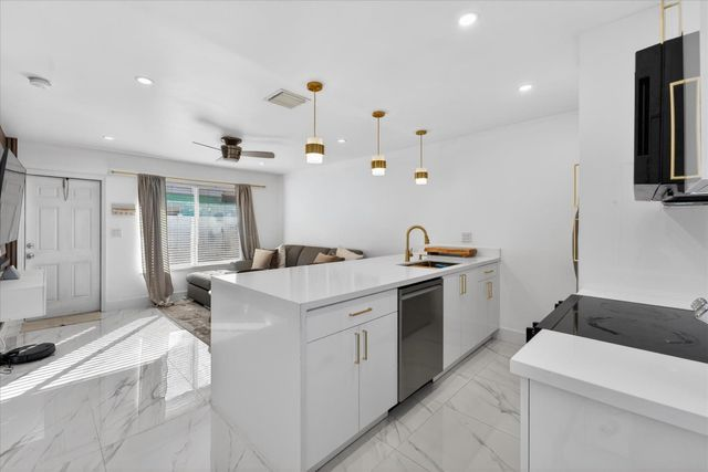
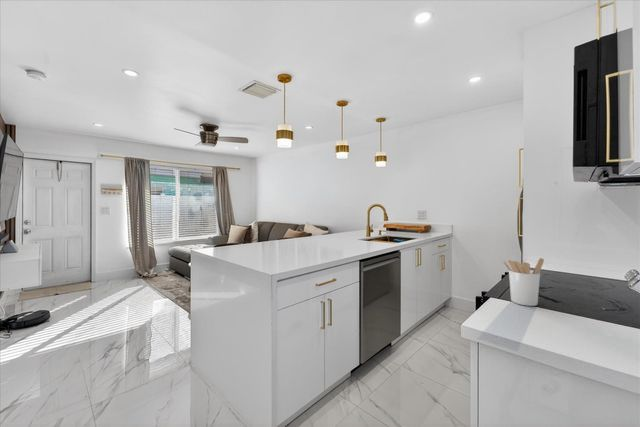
+ utensil holder (522, 280)
